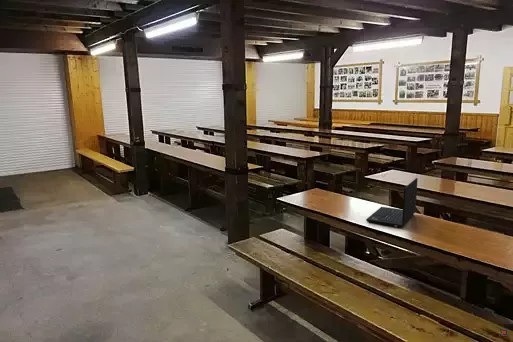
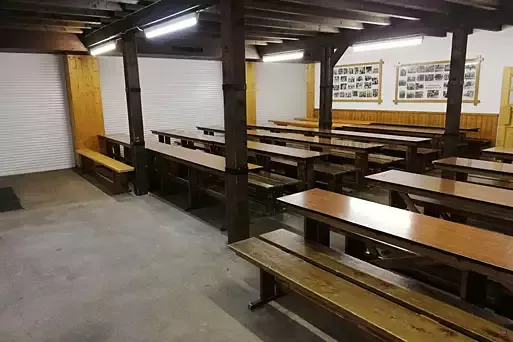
- laptop (392, 208)
